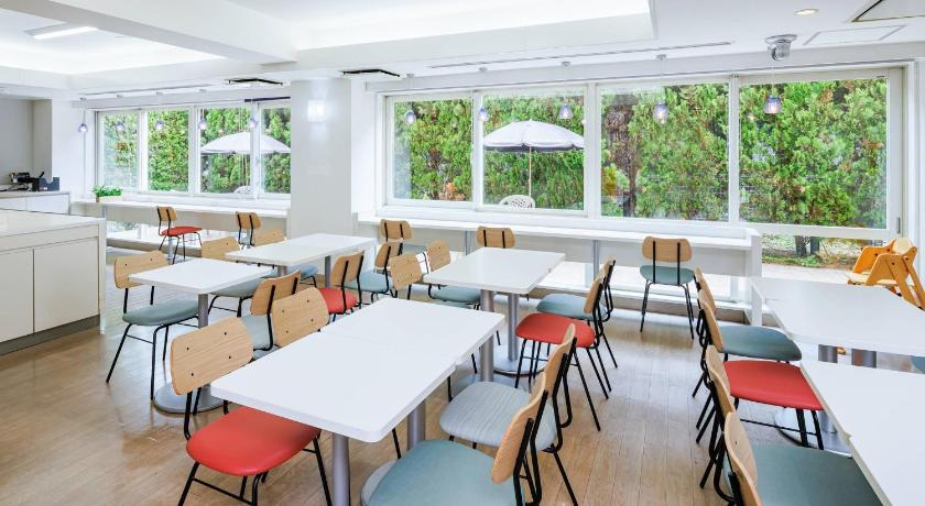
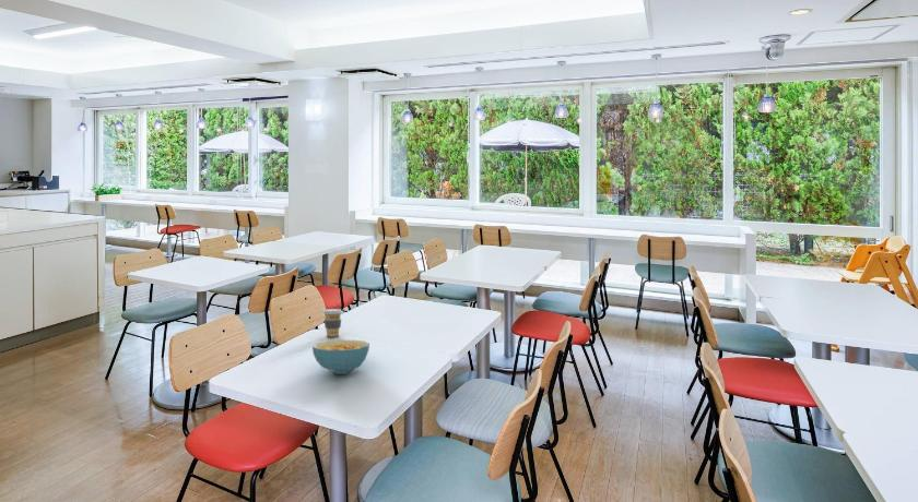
+ cereal bowl (341, 358)
+ coffee cup (332, 322)
